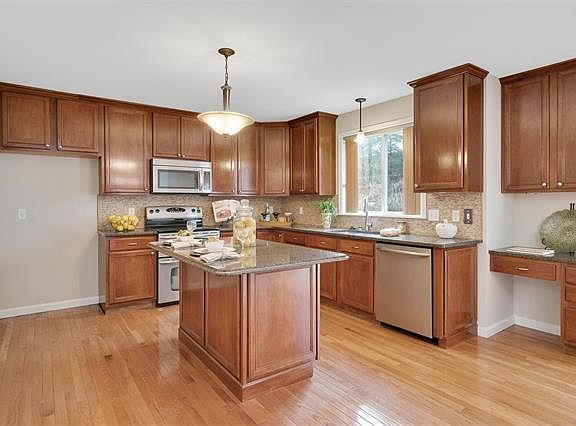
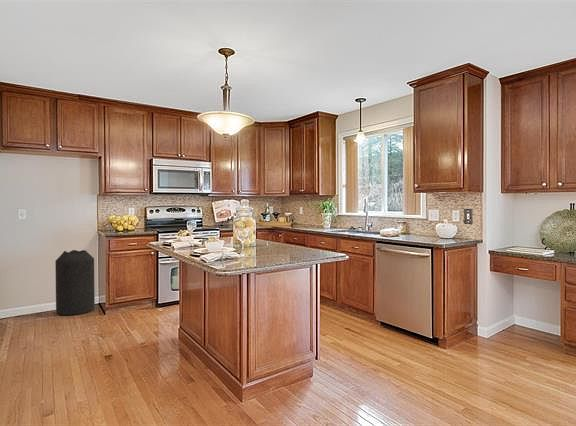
+ trash can (75, 280)
